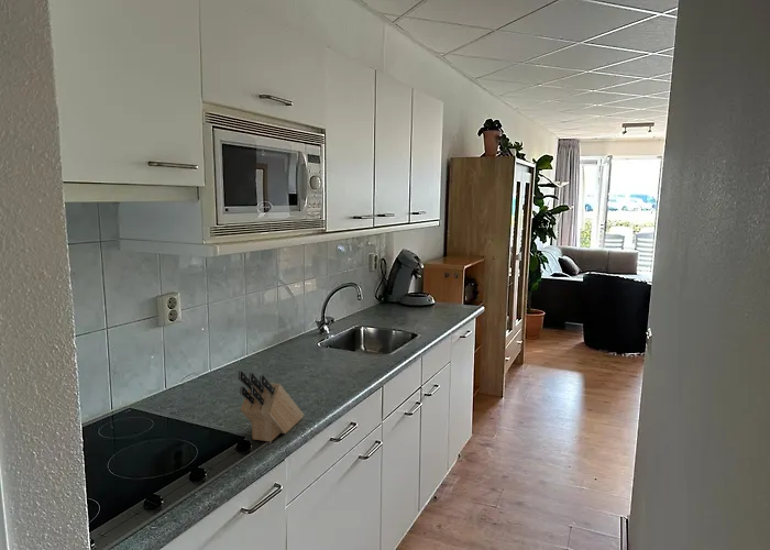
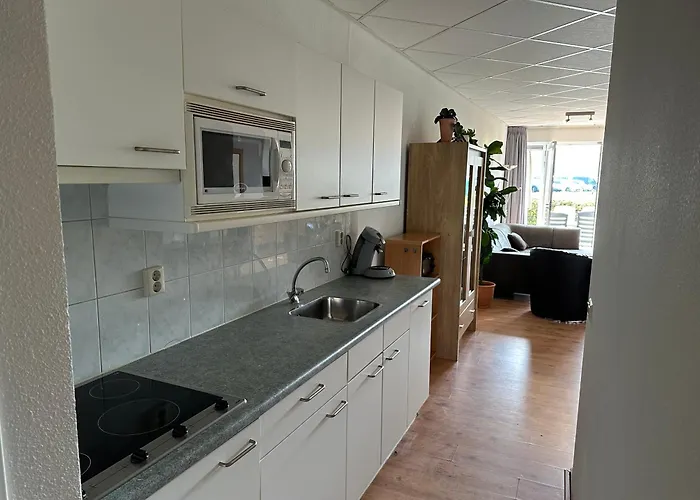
- knife block (271, 396)
